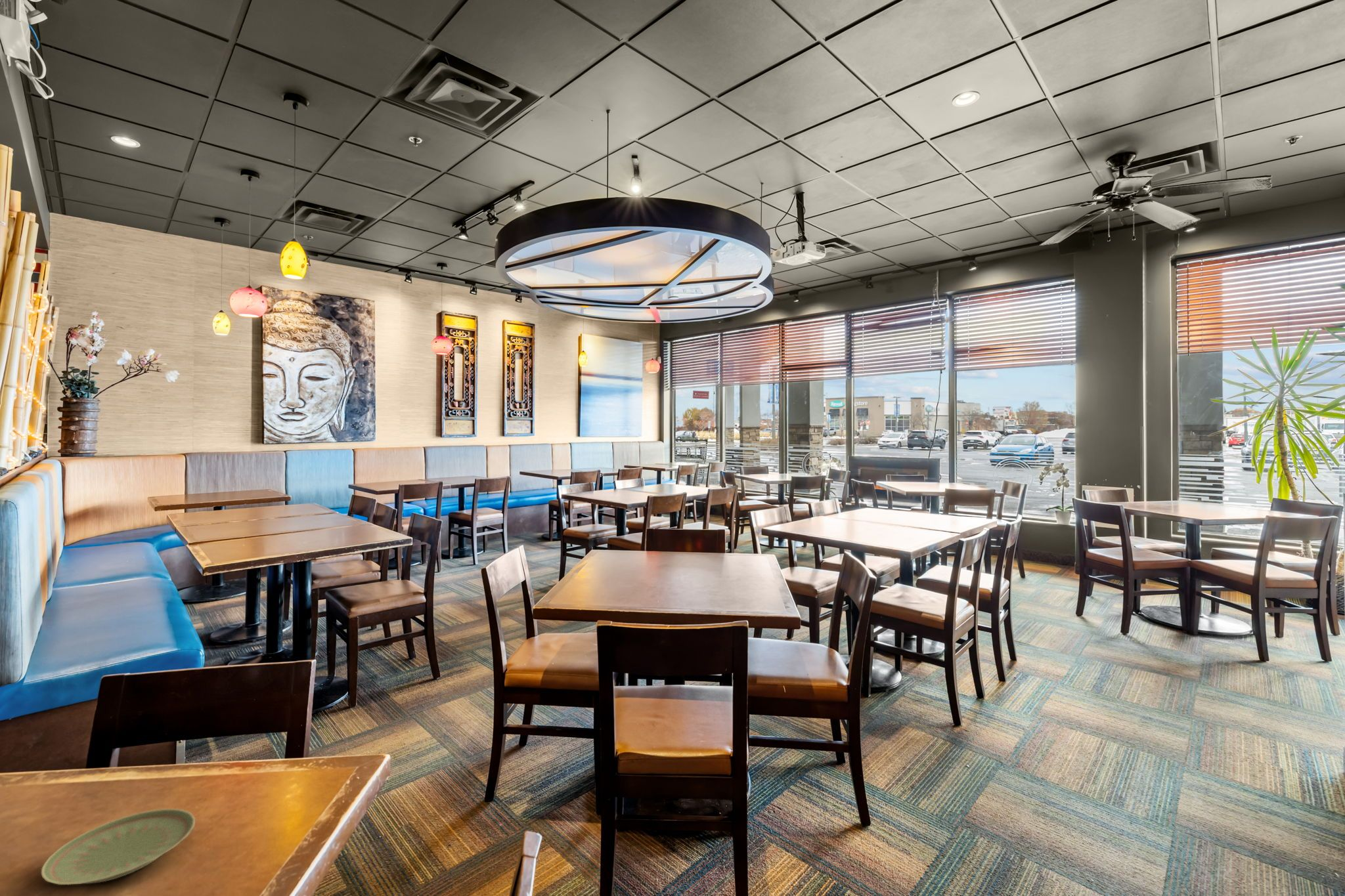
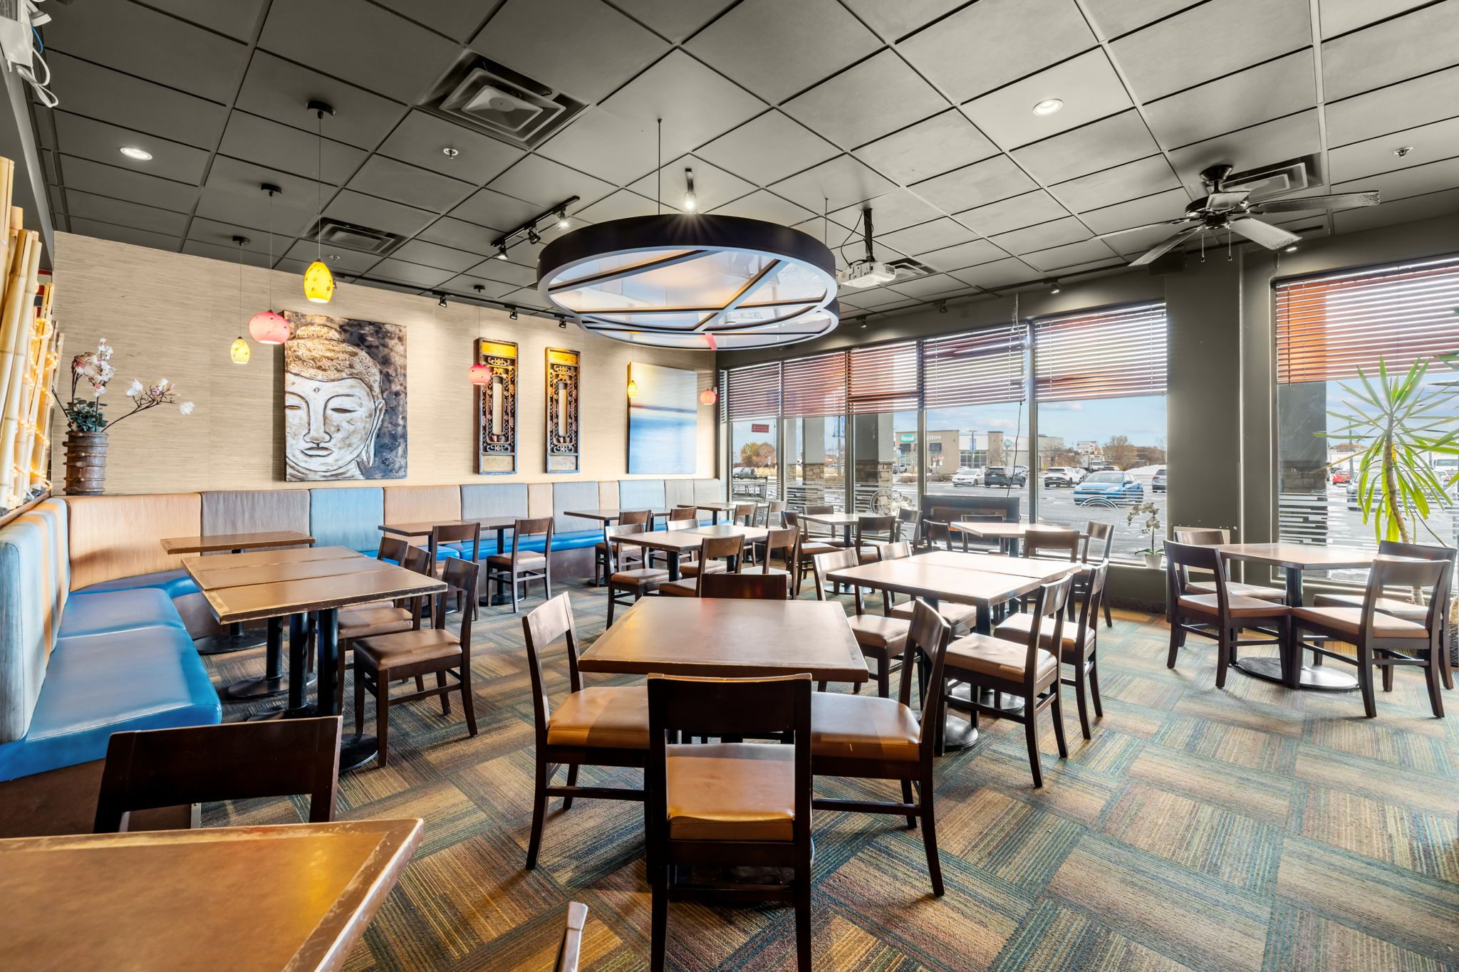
- plate (123, 849)
